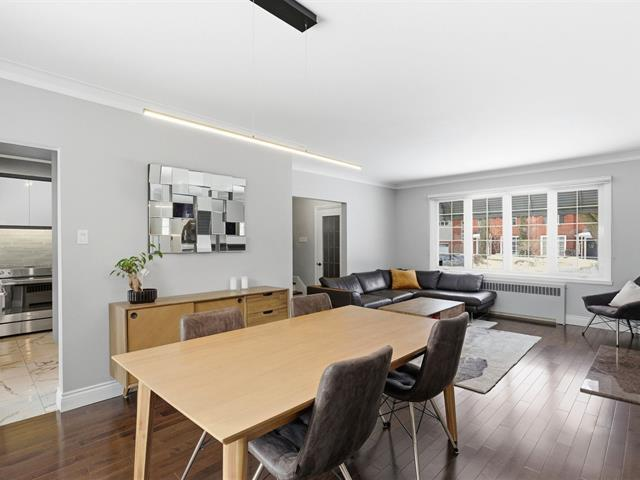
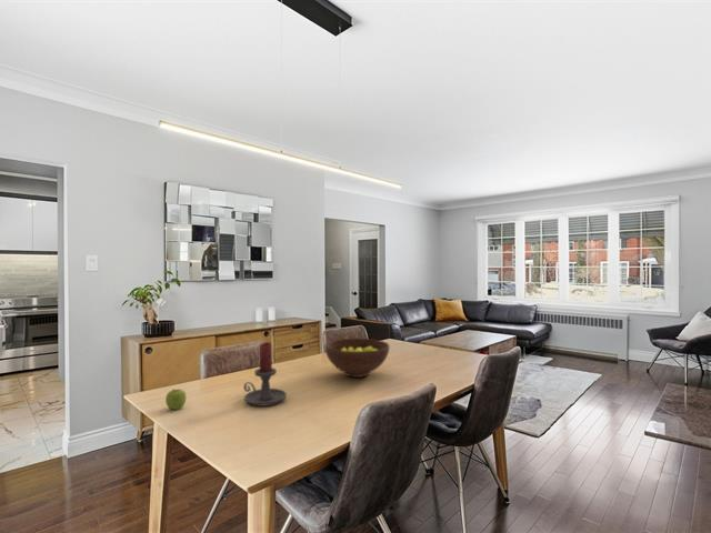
+ candle holder (261, 370)
+ fruit bowl (357, 359)
+ fruit (176, 398)
